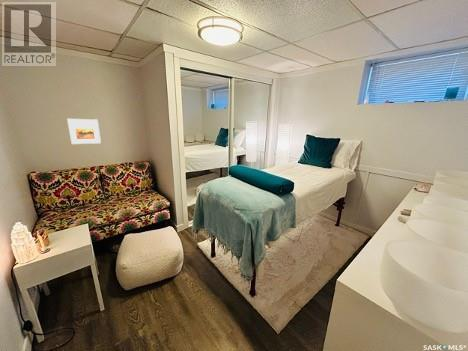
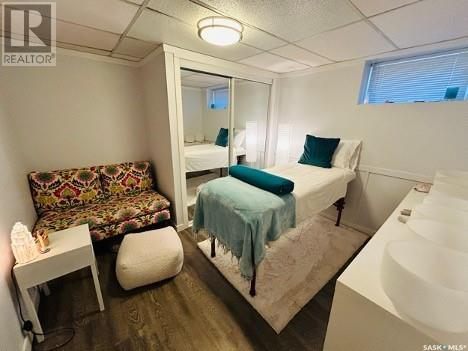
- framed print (84, 131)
